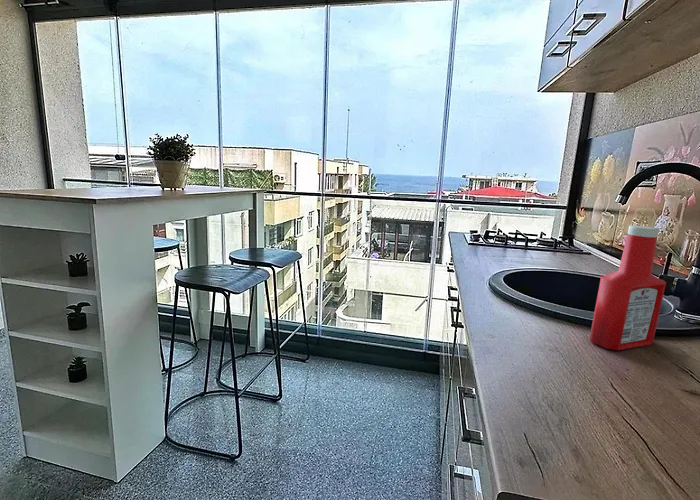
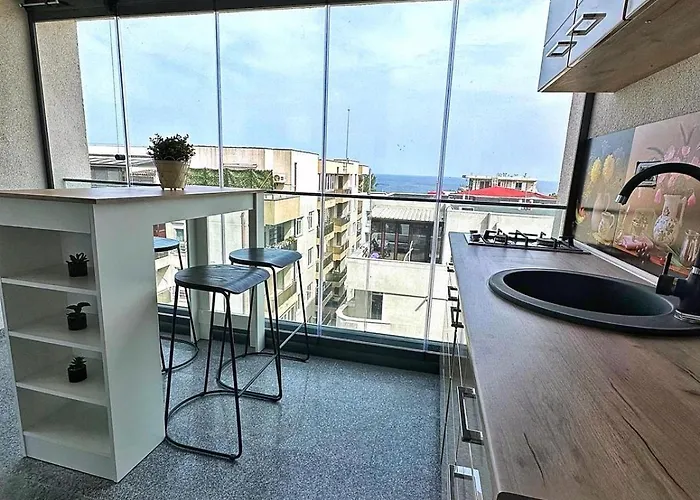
- soap bottle (631, 286)
